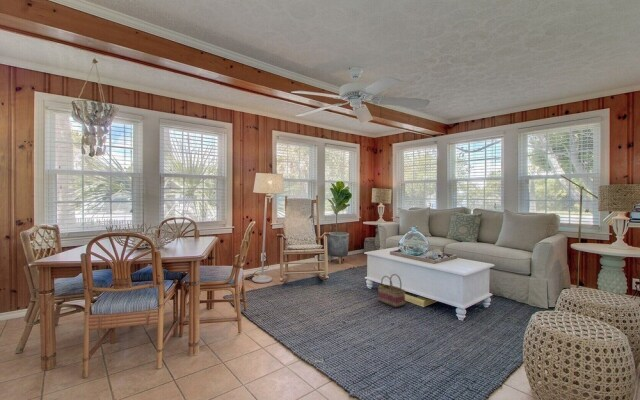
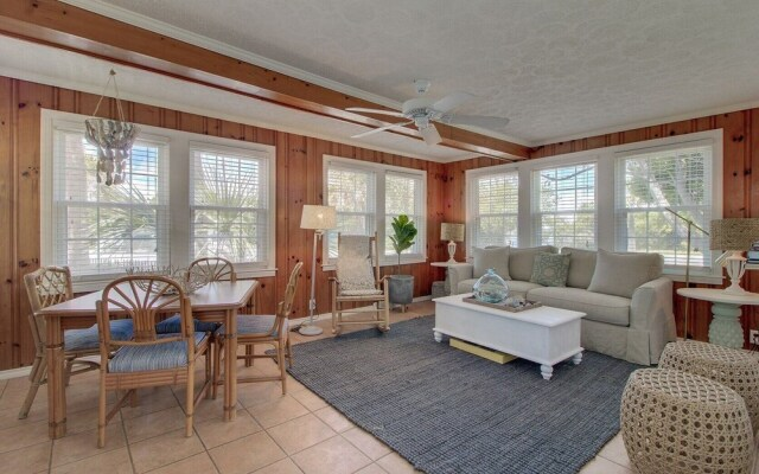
- basket (391, 288)
